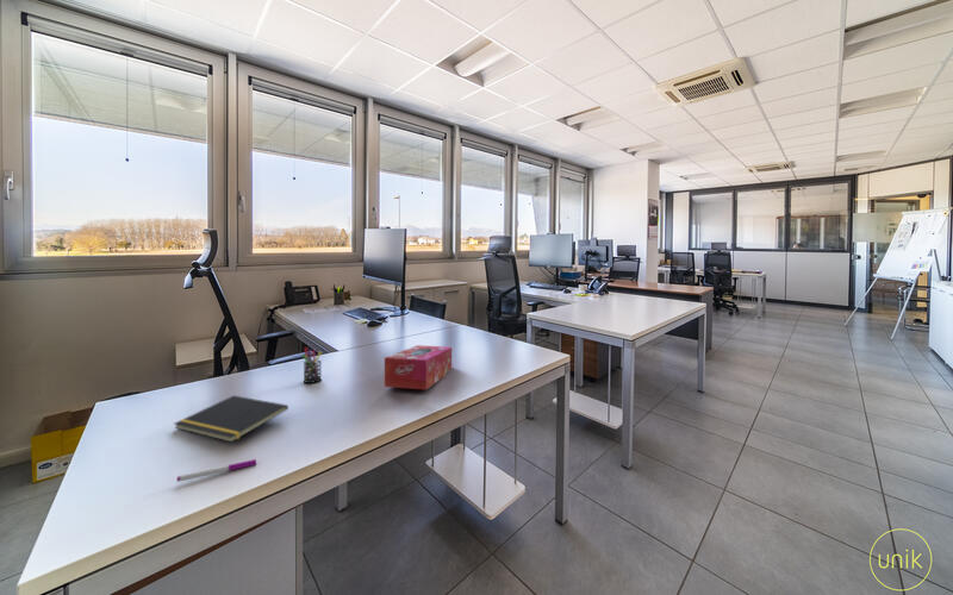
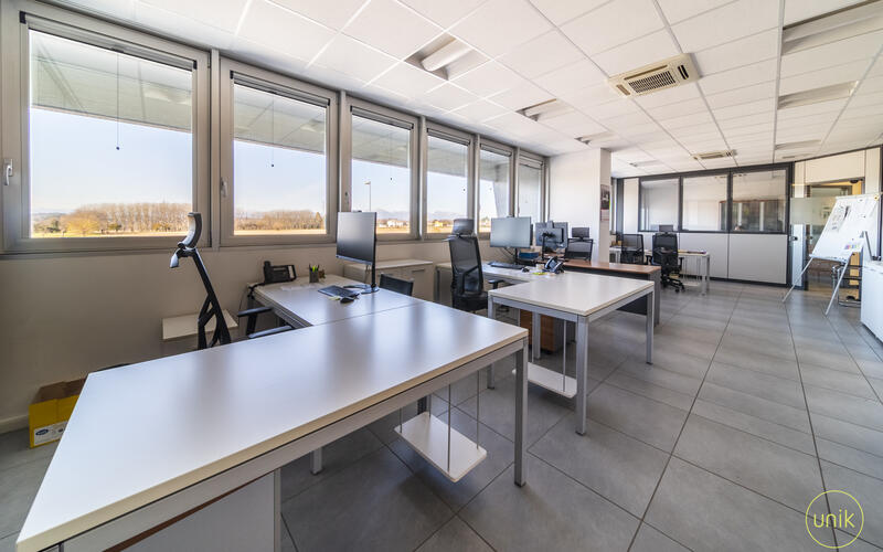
- tissue box (421, 364)
- pen (218, 470)
- notepad (232, 415)
- pen holder (310, 364)
